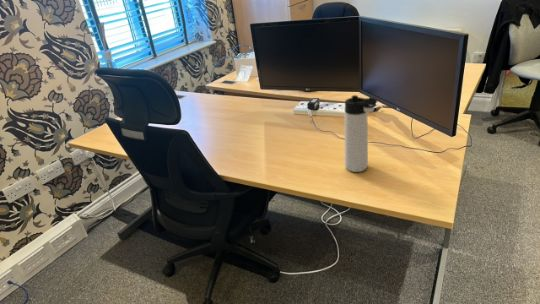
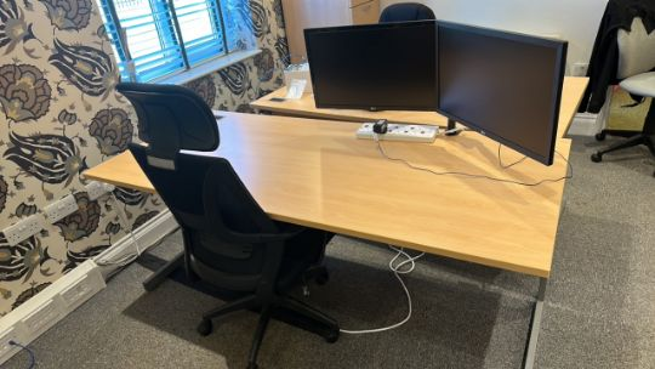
- thermos bottle (360, 135)
